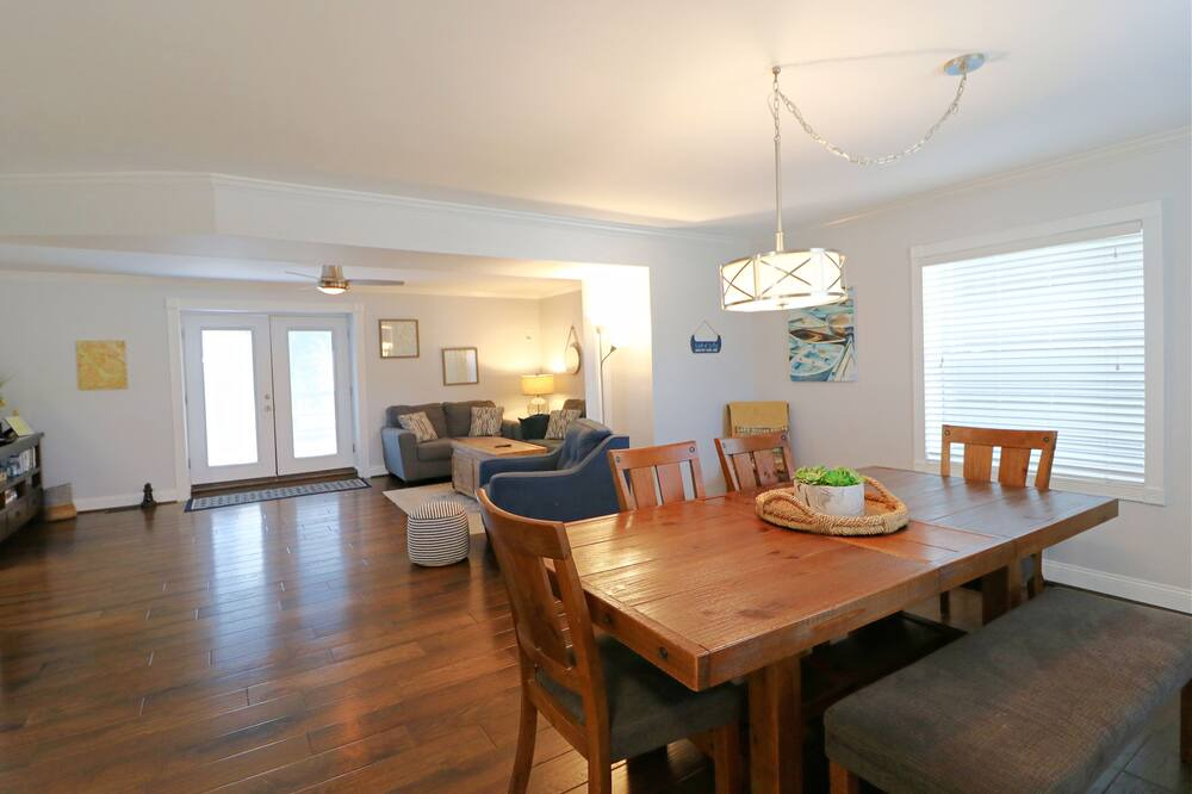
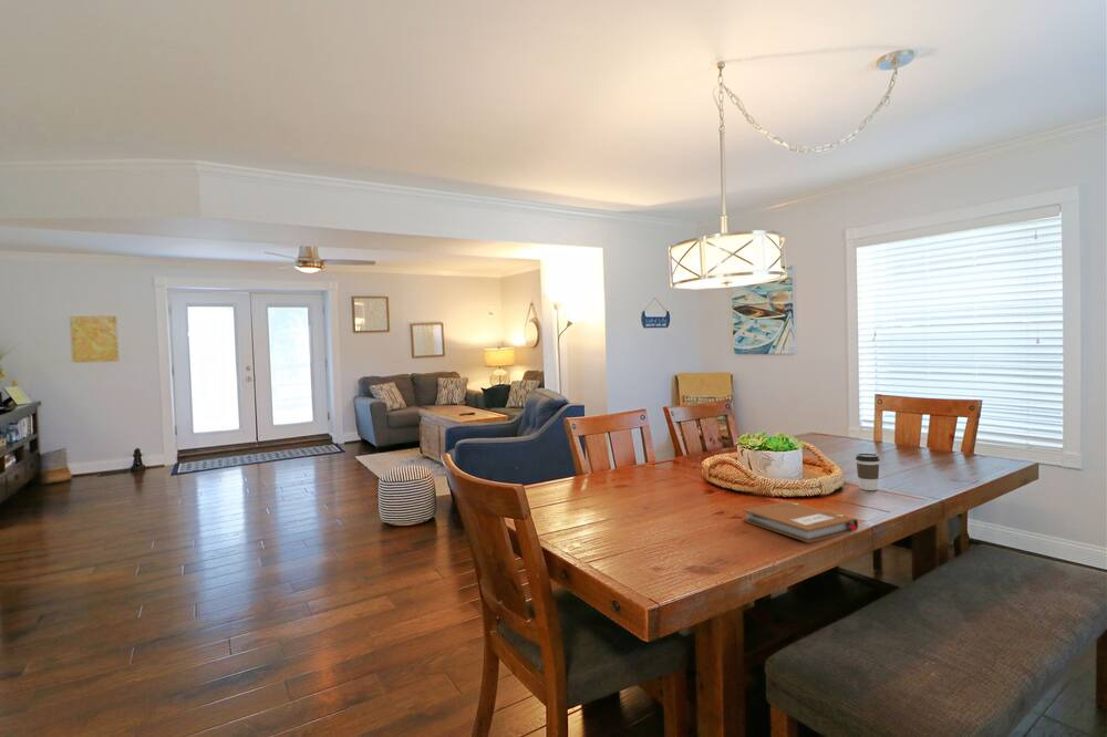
+ coffee cup (868, 471)
+ notebook (800, 520)
